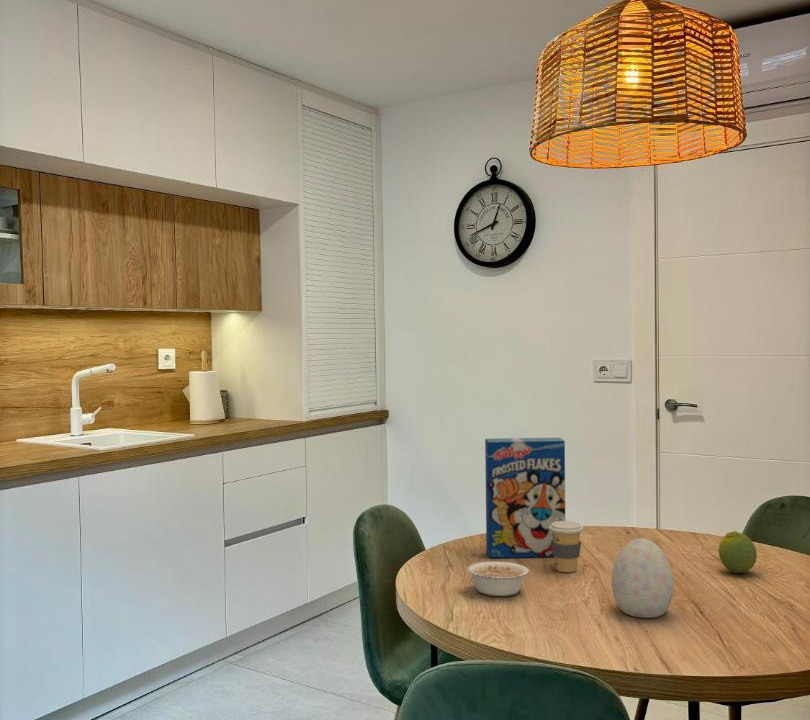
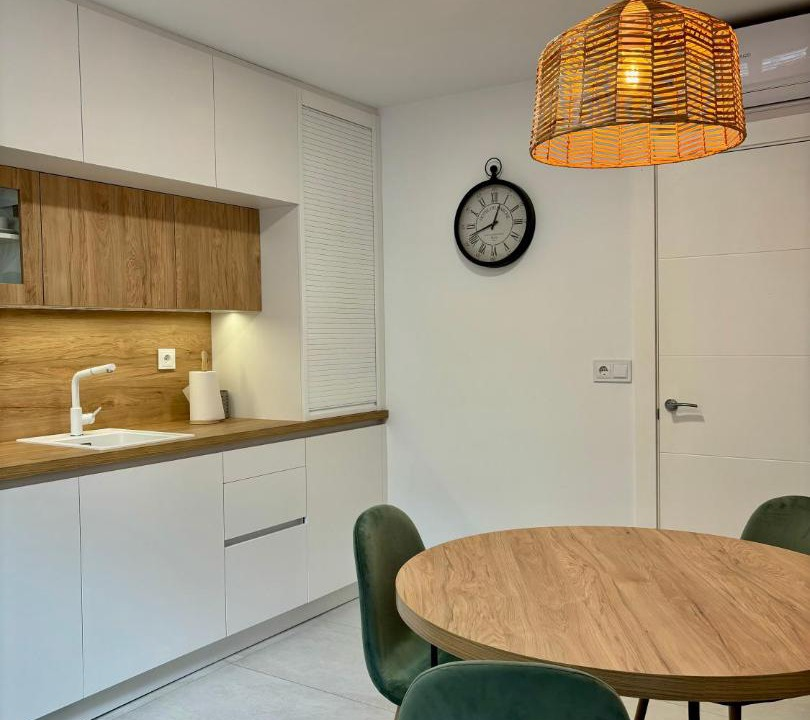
- cereal box (524, 496)
- fruit (737, 551)
- legume (500, 577)
- decorative egg (642, 575)
- coffee cup (566, 546)
